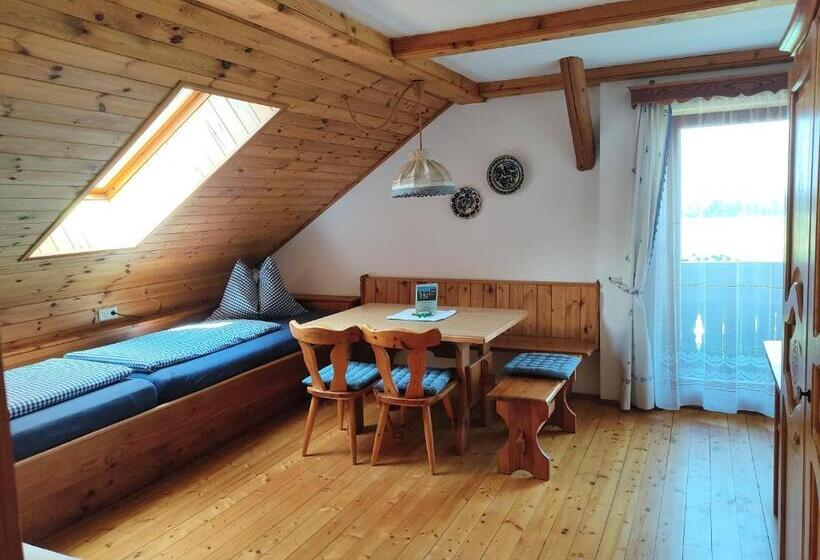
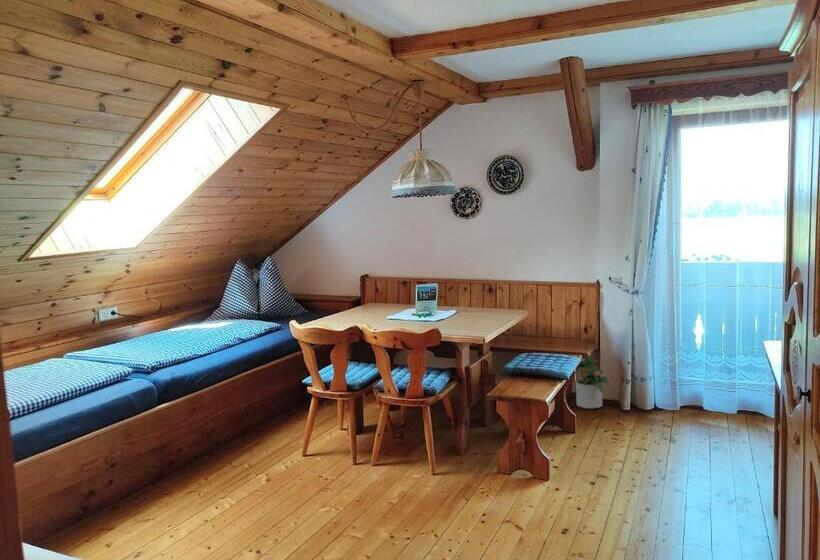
+ potted plant (585, 380)
